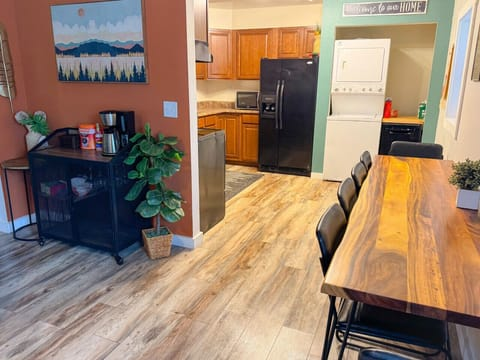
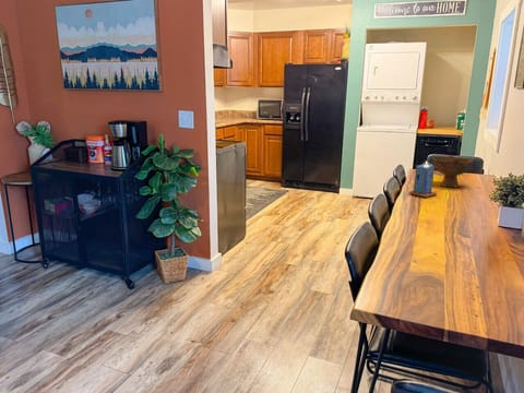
+ candle (425, 177)
+ bowl (451, 171)
